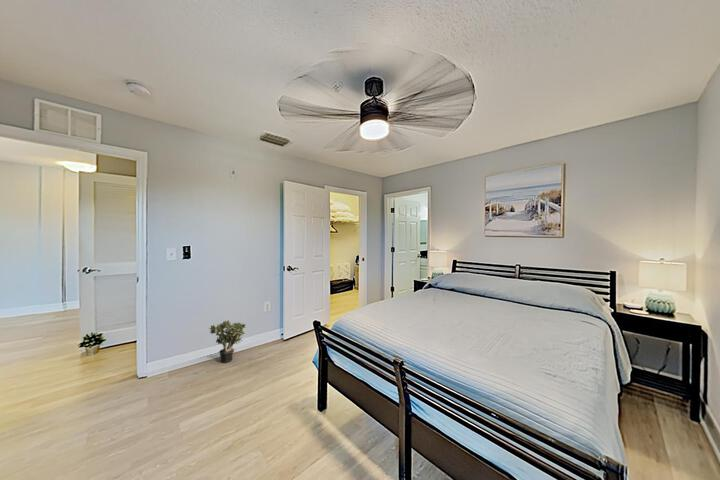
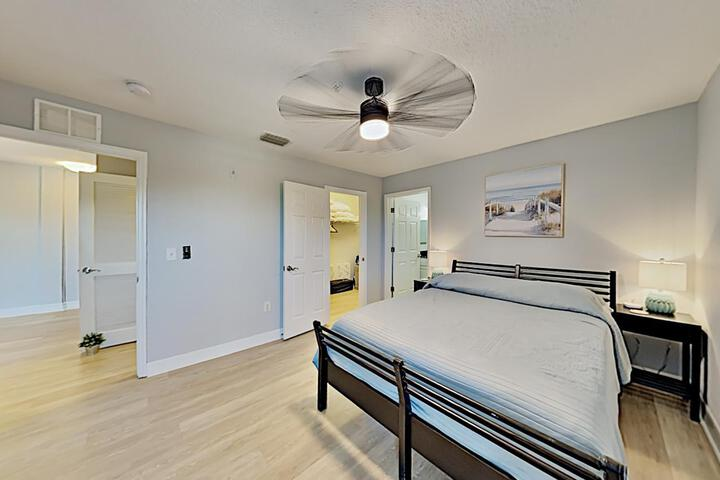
- potted plant (228, 340)
